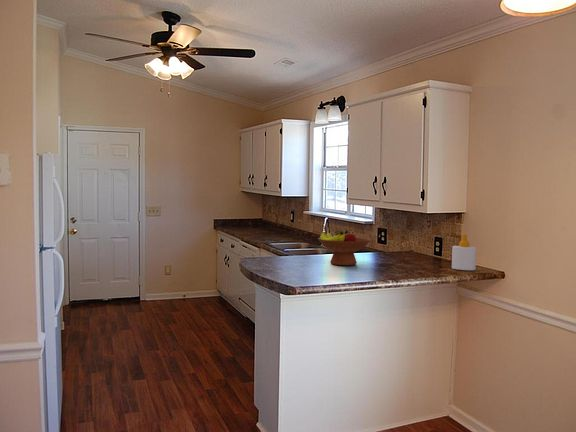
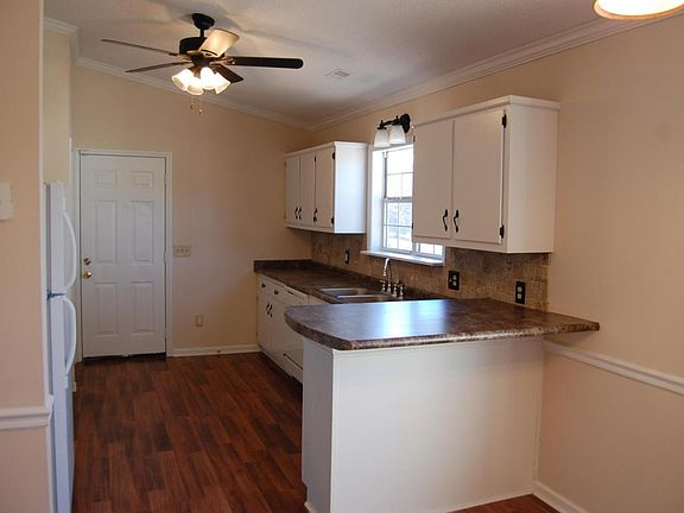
- soap bottle (464, 251)
- fruit bowl (343, 246)
